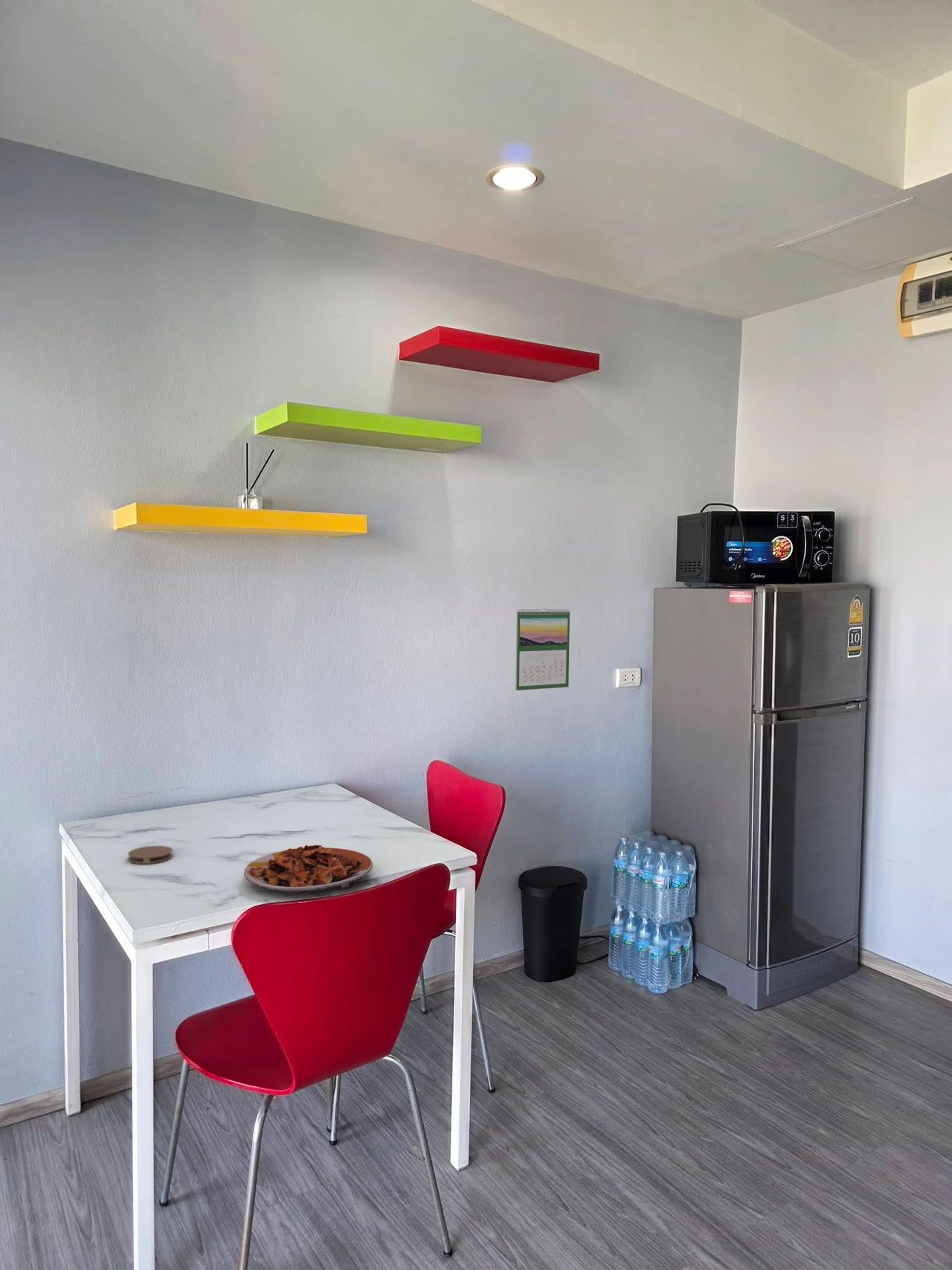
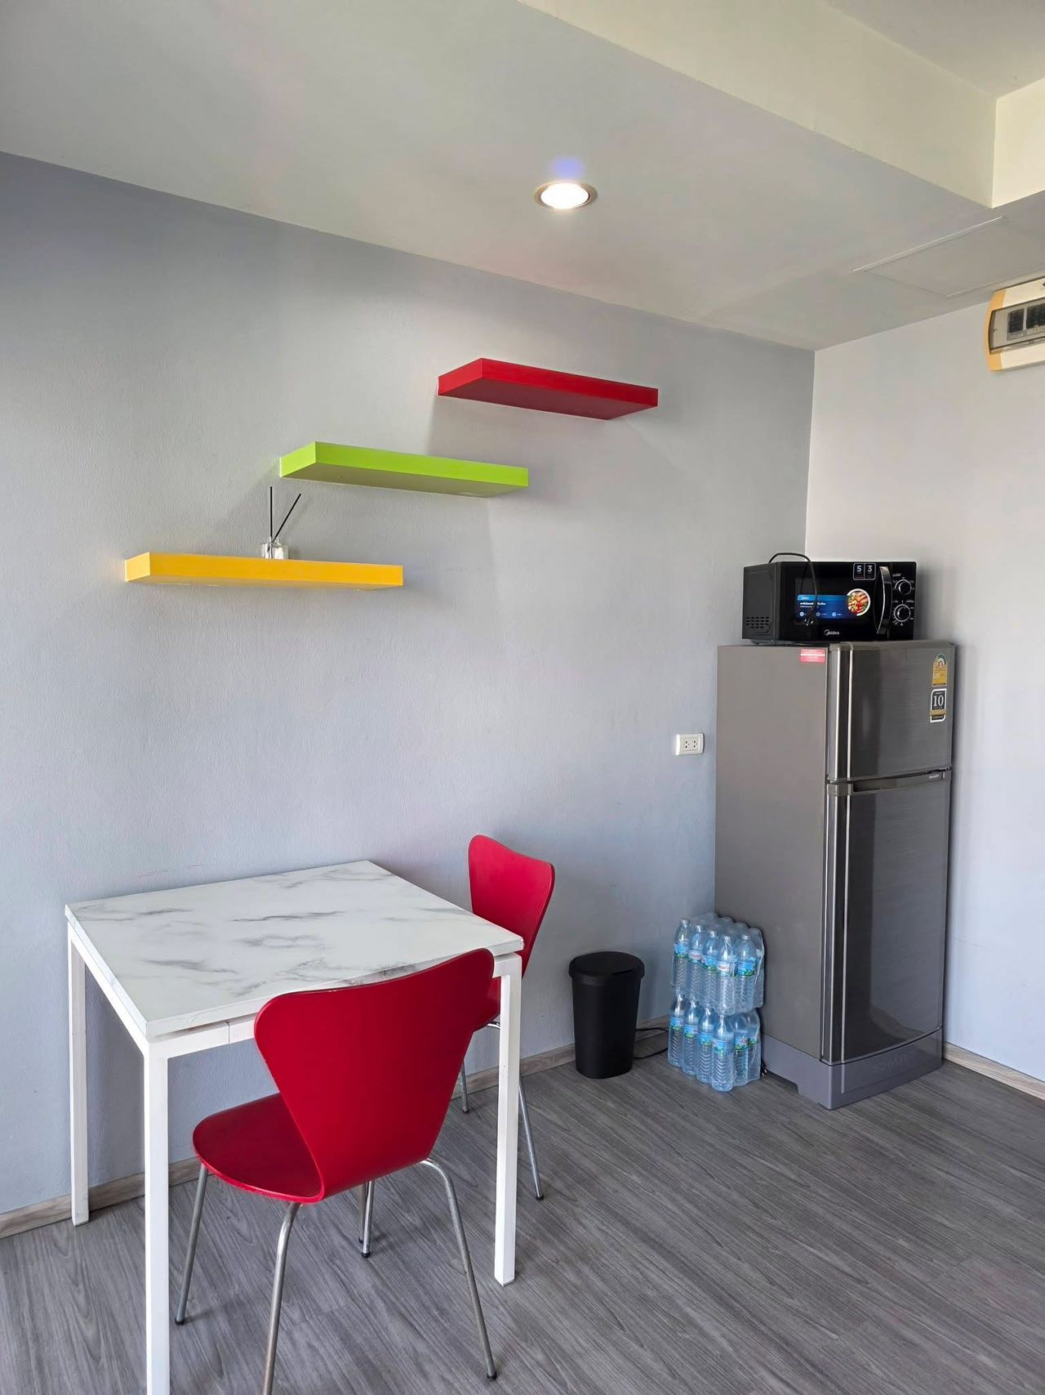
- coaster (150, 854)
- food plate (309, 862)
- calendar (543, 648)
